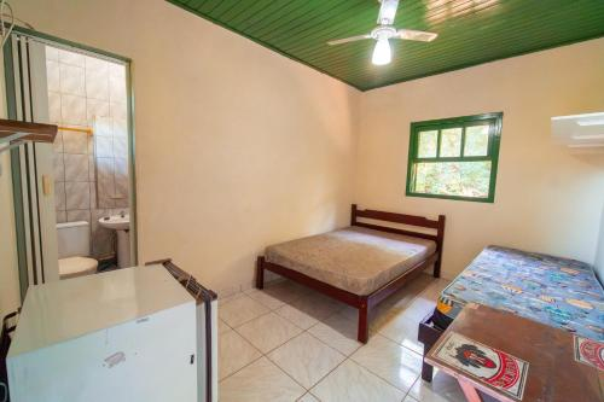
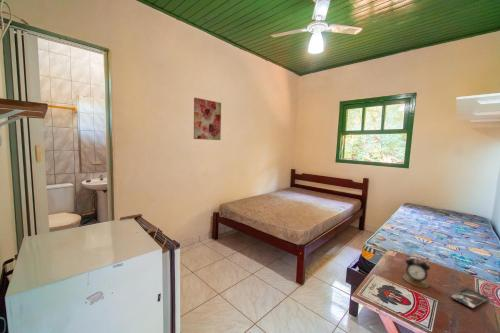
+ smartphone (469, 297)
+ alarm clock (416, 269)
+ wall art (207, 120)
